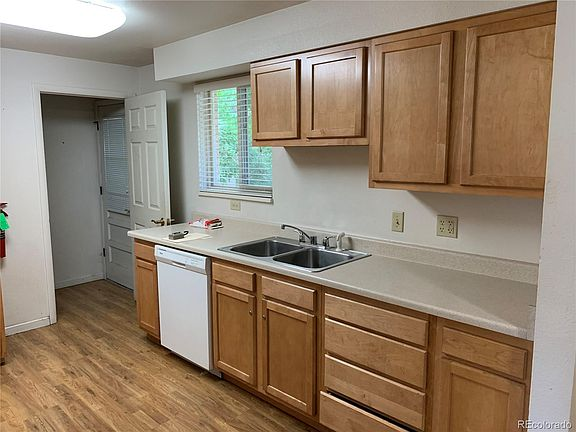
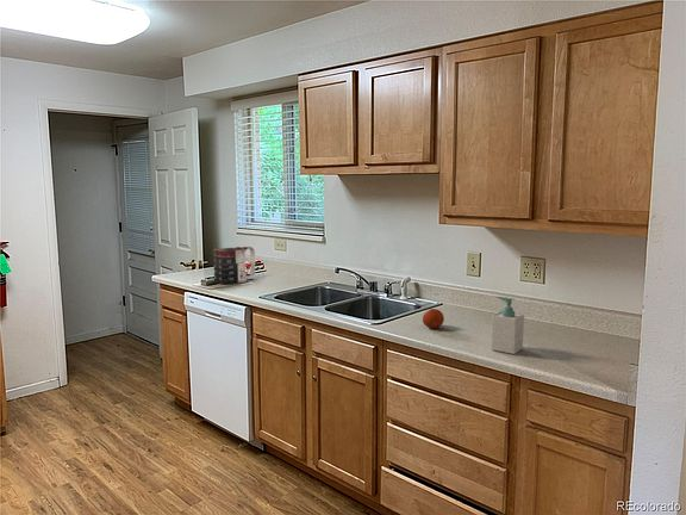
+ fruit (432, 317)
+ soap bottle (507, 323)
+ mug (236, 263)
